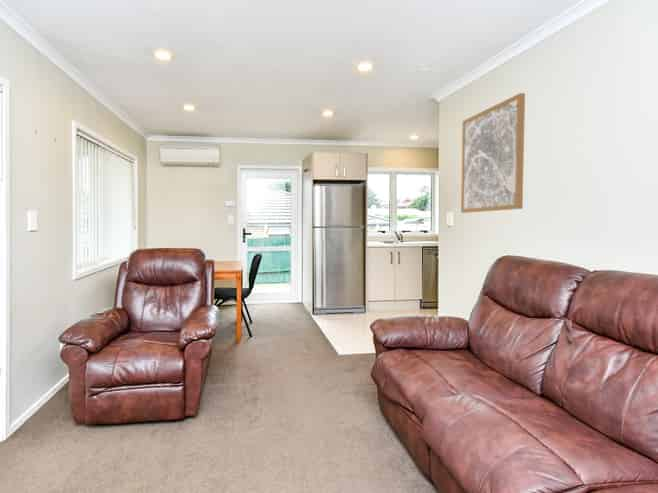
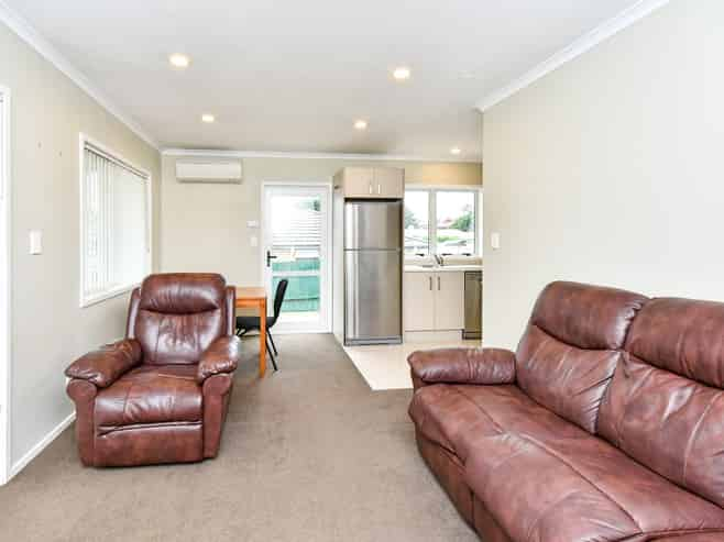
- wall art (489, 160)
